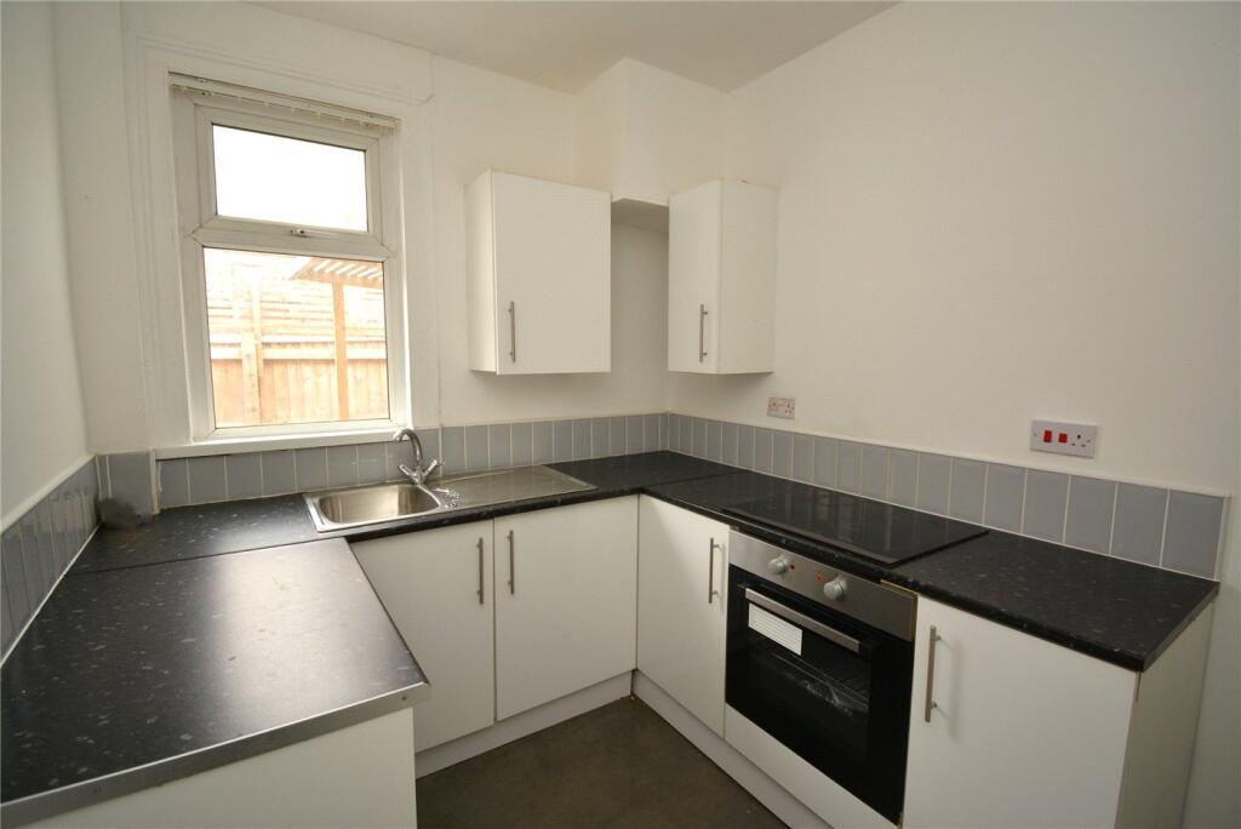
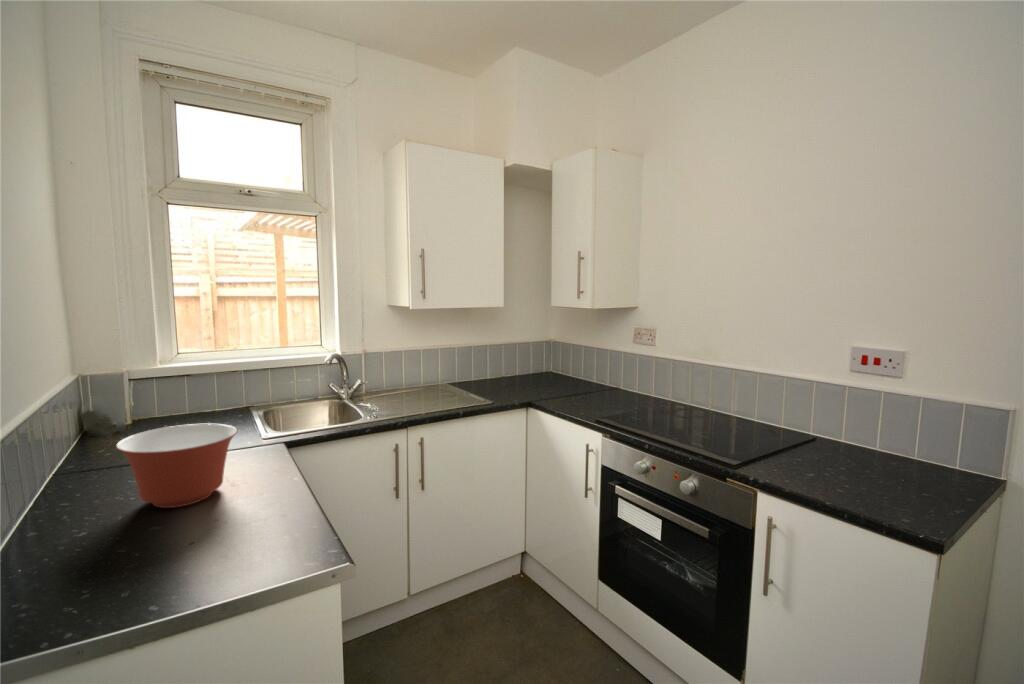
+ mixing bowl (181, 466)
